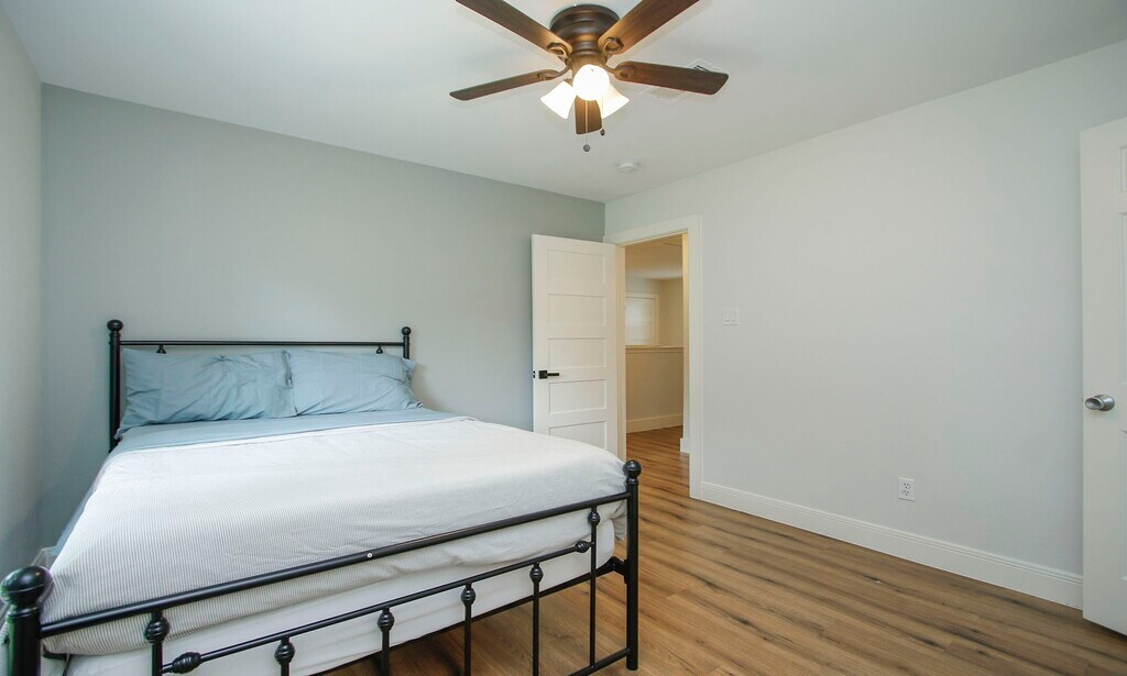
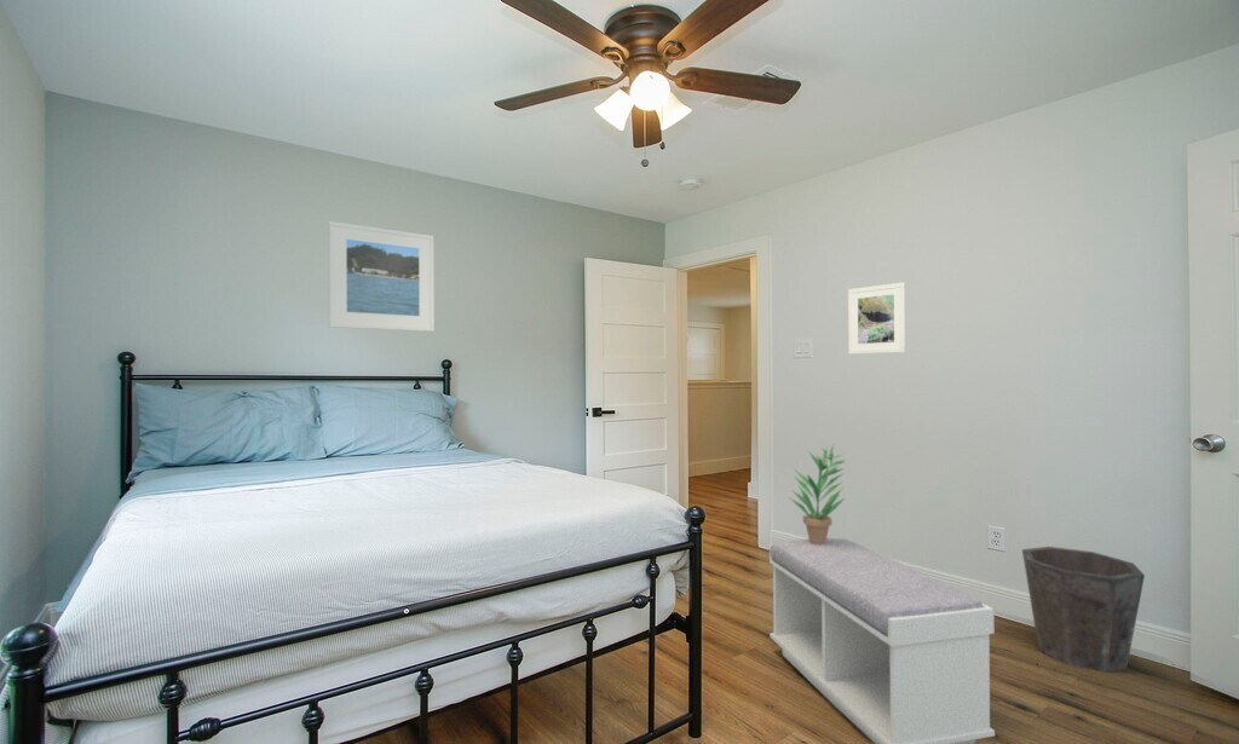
+ potted plant (818, 492)
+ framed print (384, 278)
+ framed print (876, 319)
+ bench (863, 628)
+ waste bin (1079, 607)
